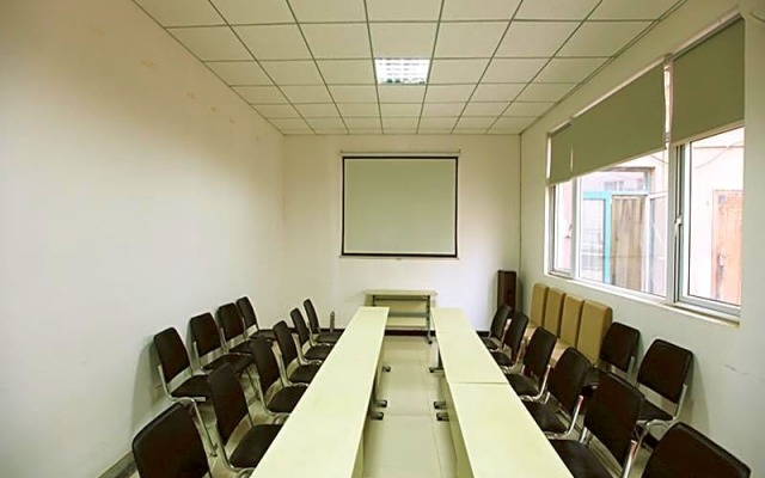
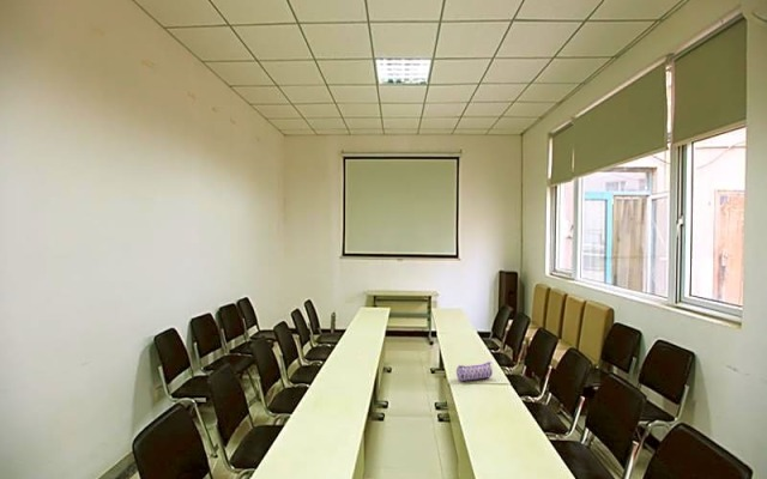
+ pencil case (473, 370)
